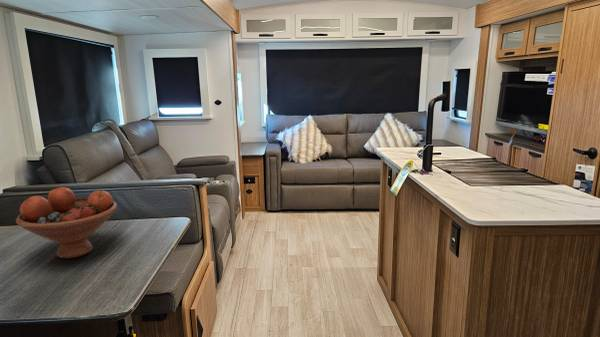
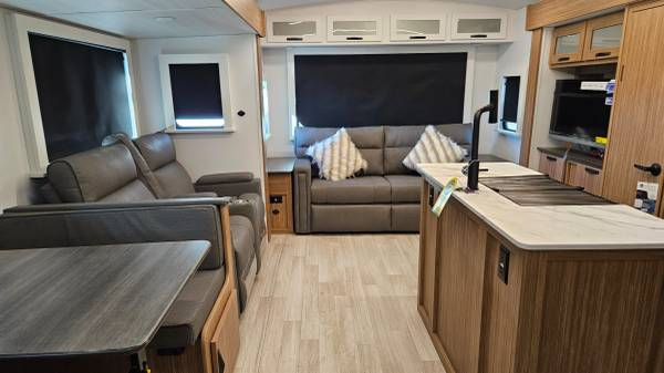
- fruit bowl (71, 223)
